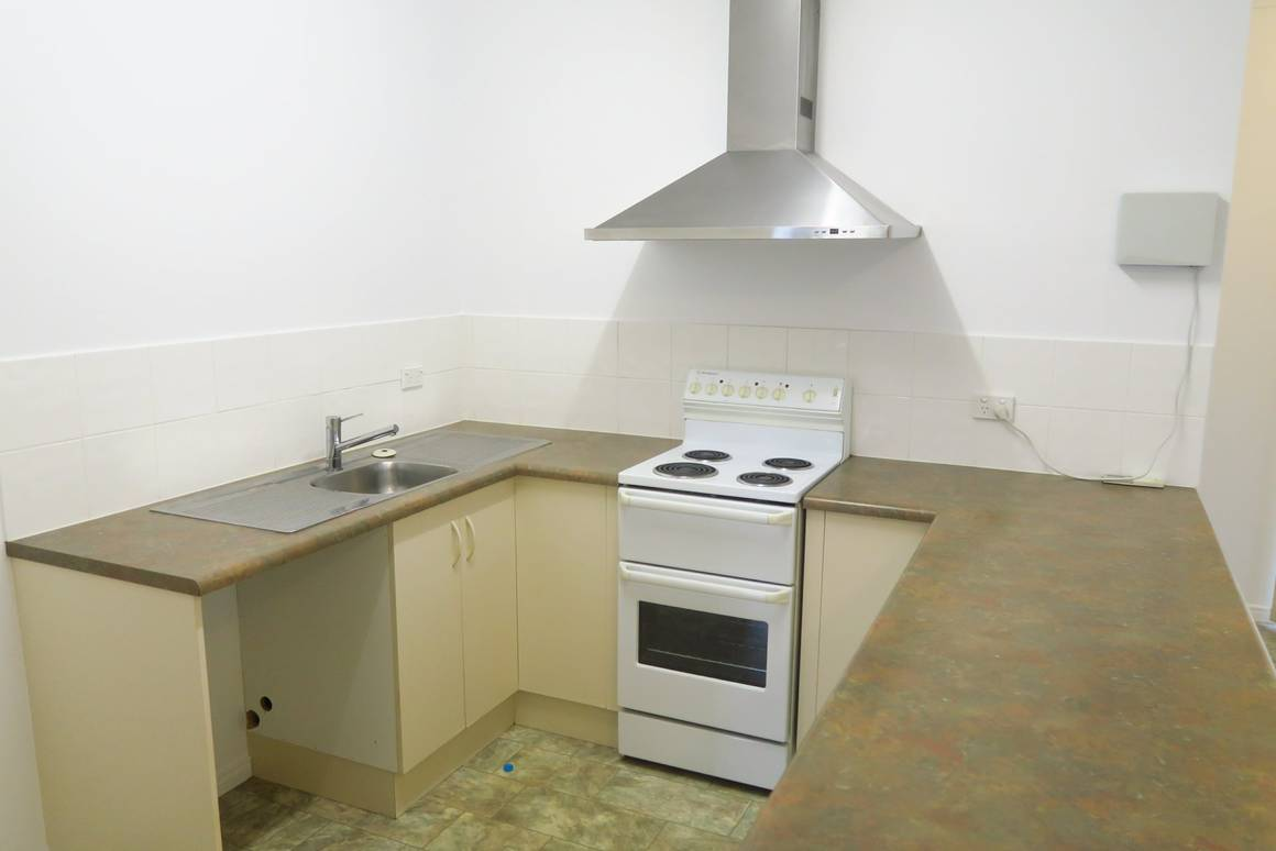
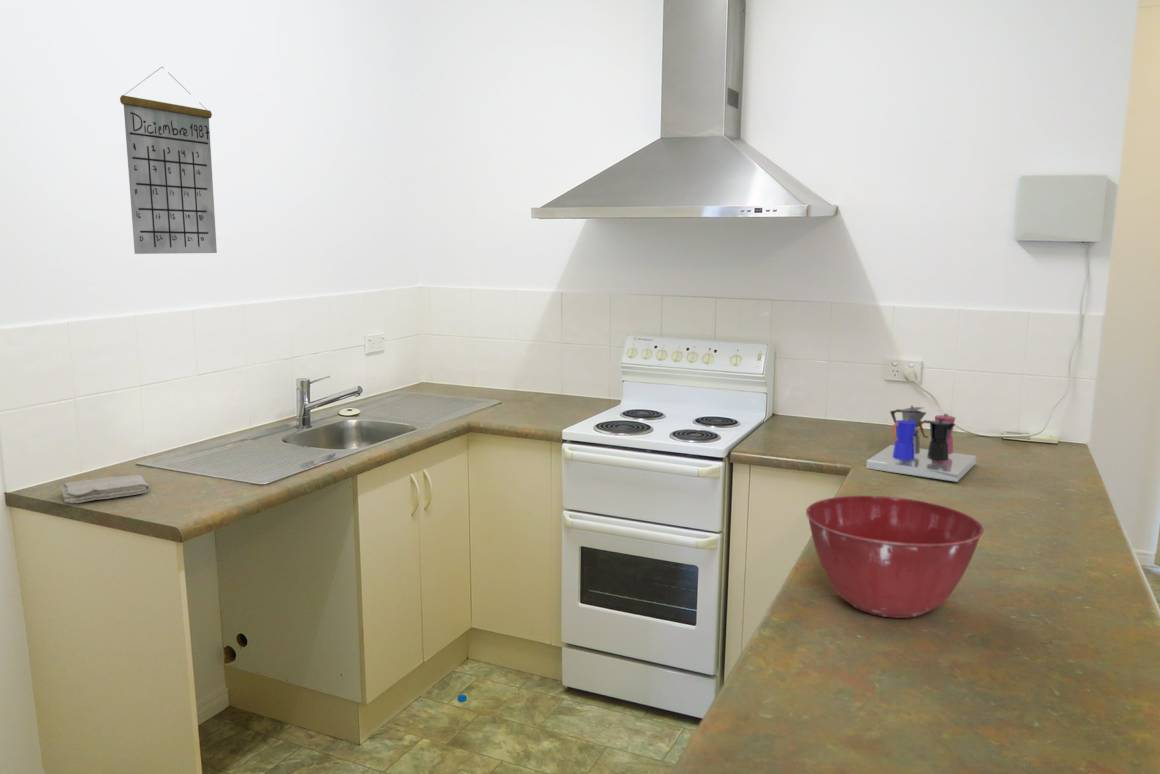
+ mixing bowl (889, 559)
+ coffee maker (923, 436)
+ calendar (171, 161)
+ washcloth (104, 487)
